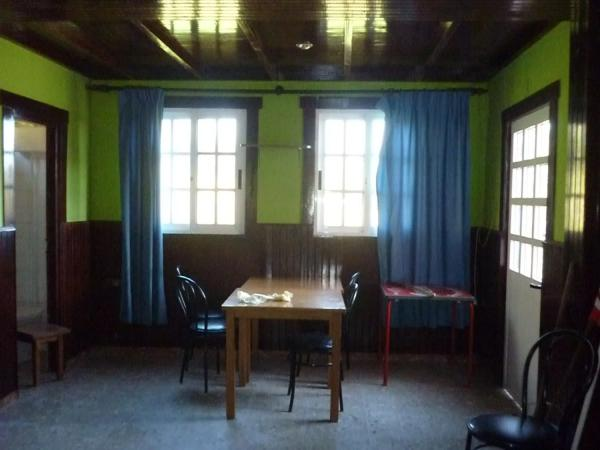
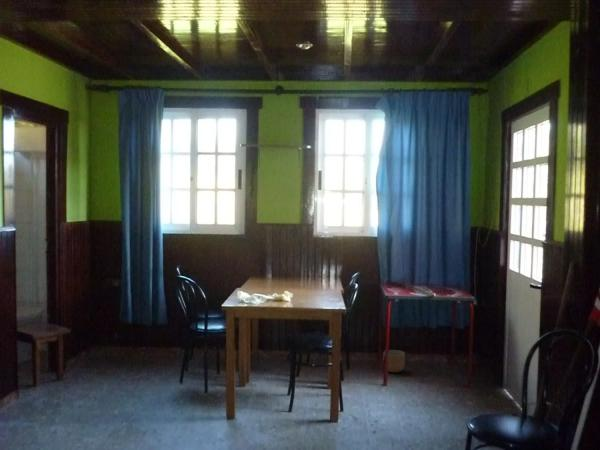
+ planter (394, 361)
